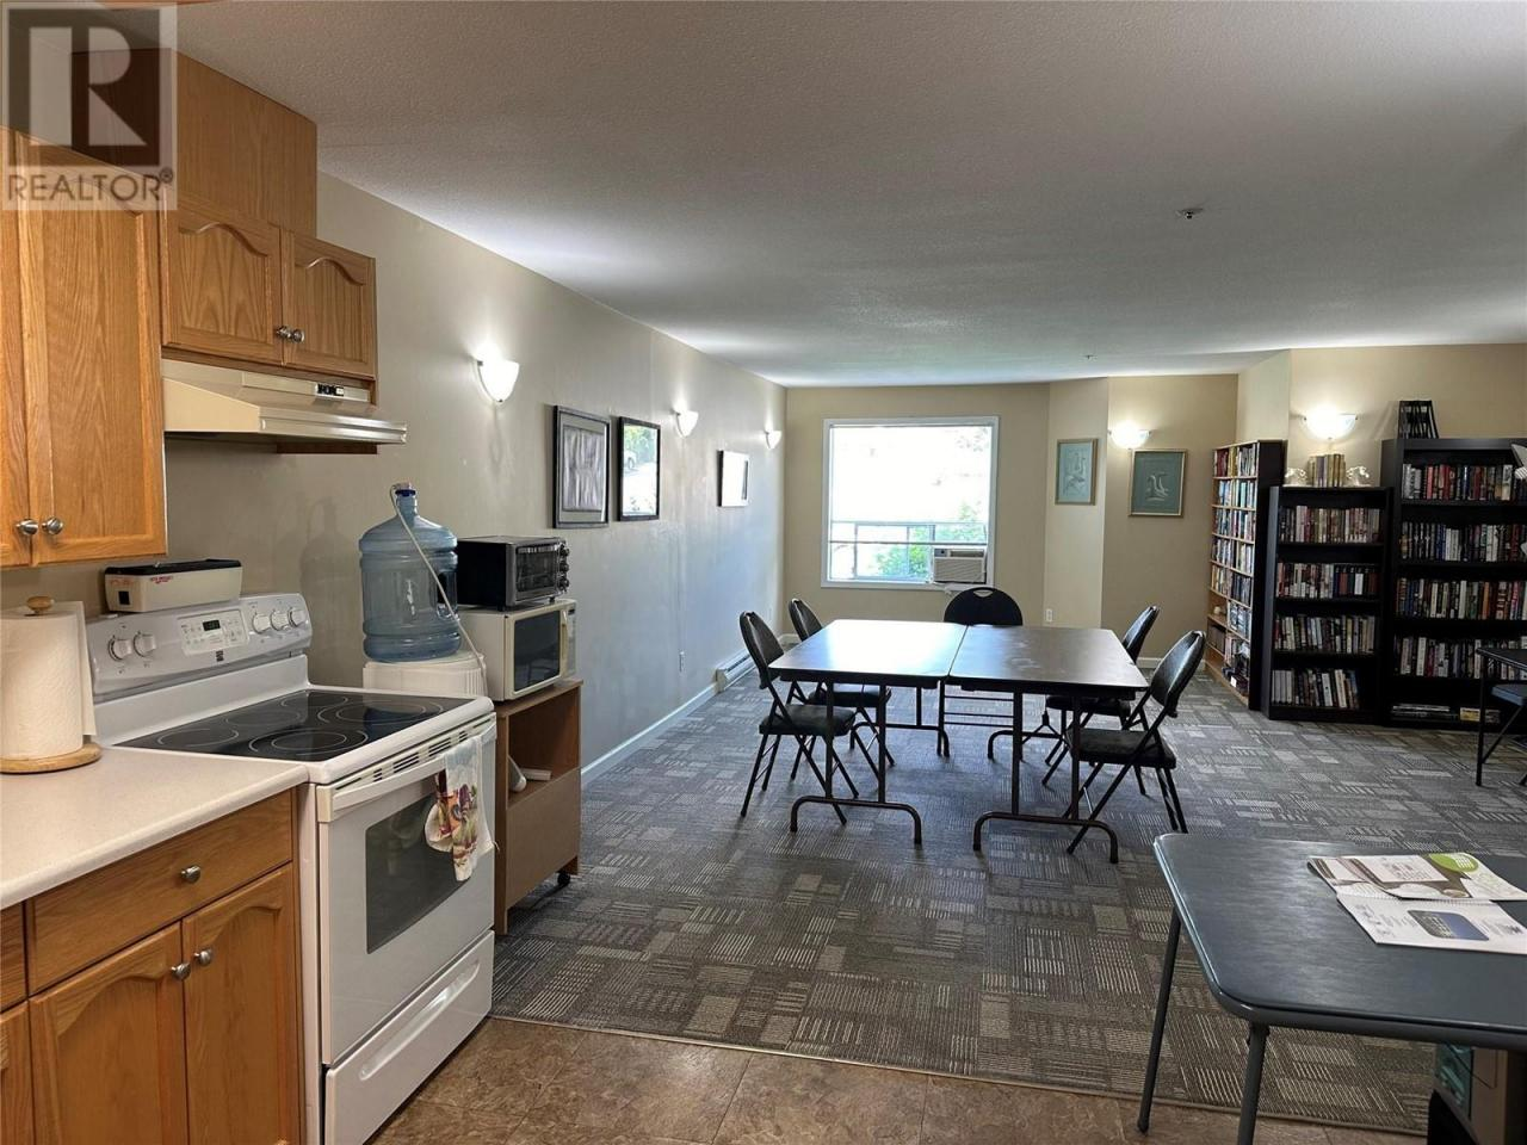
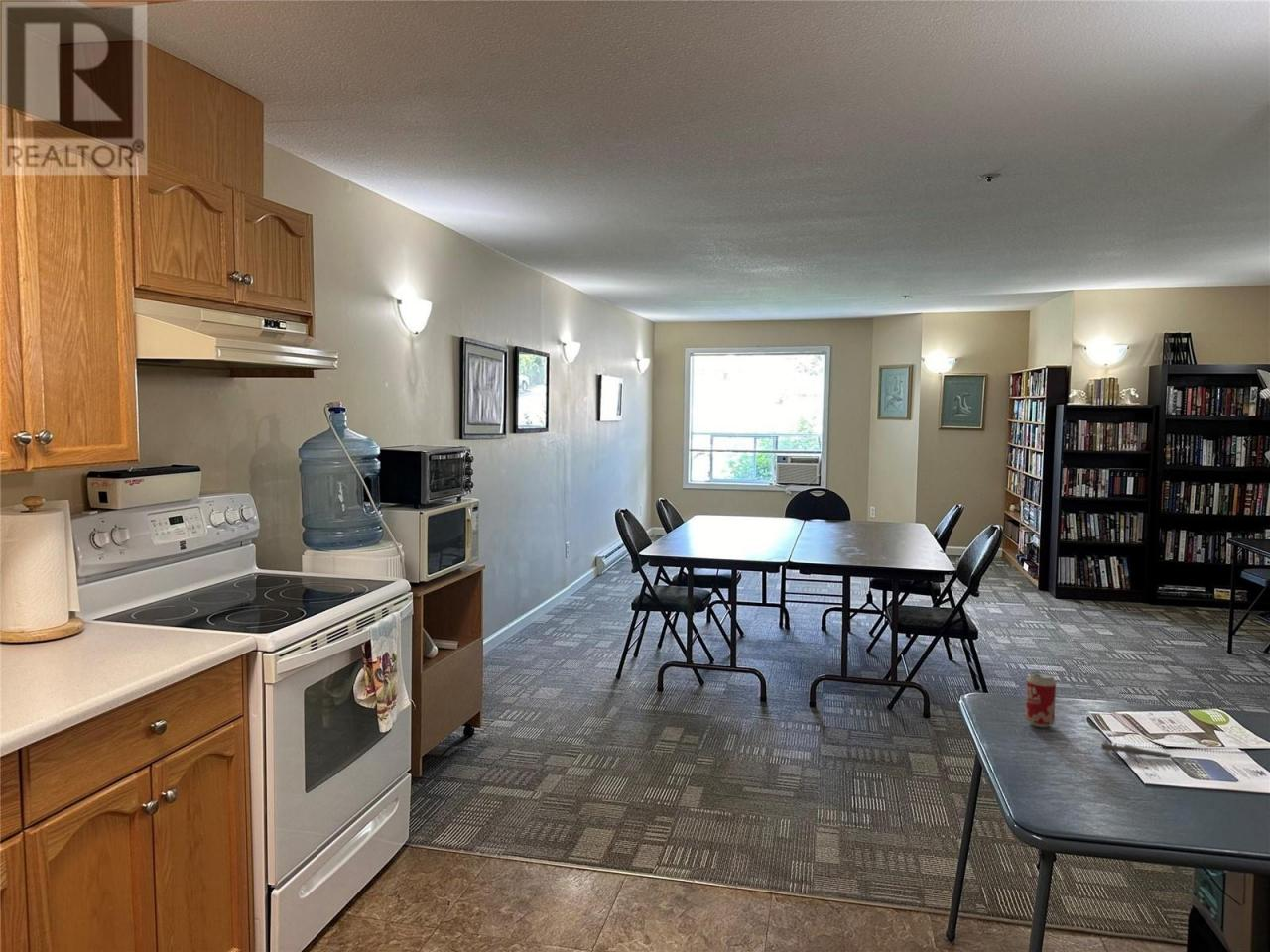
+ pen (1137, 750)
+ beverage can (1040, 699)
